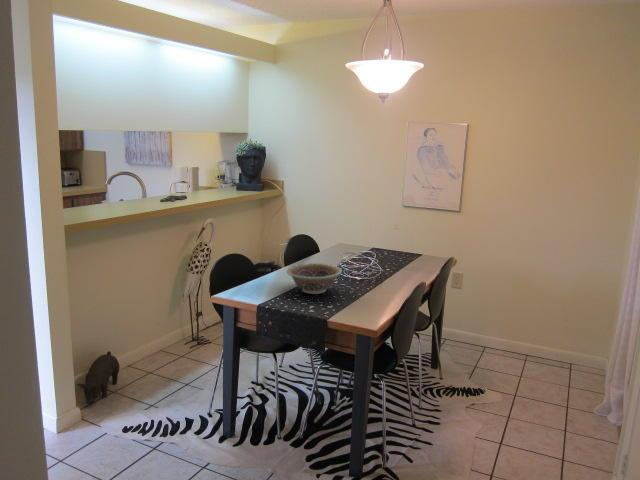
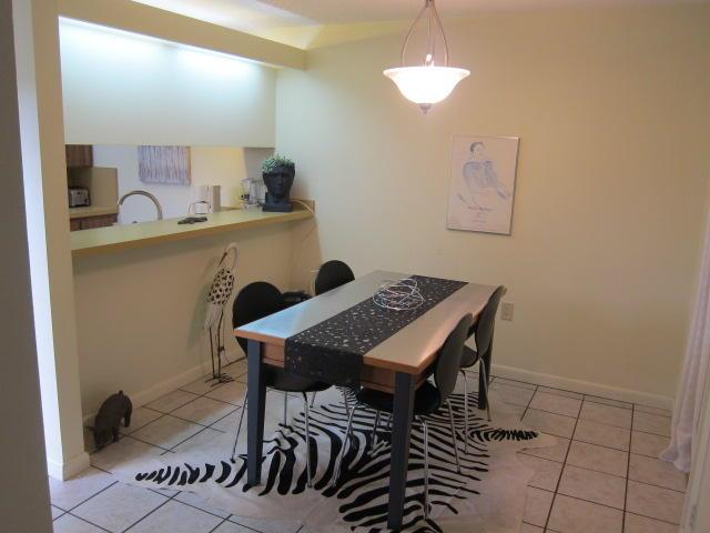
- decorative bowl (313, 280)
